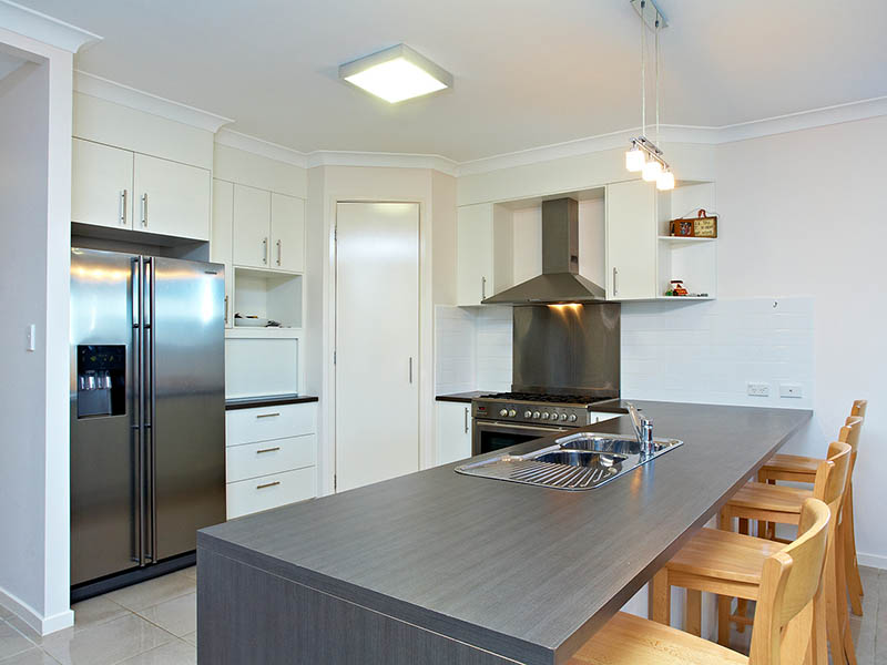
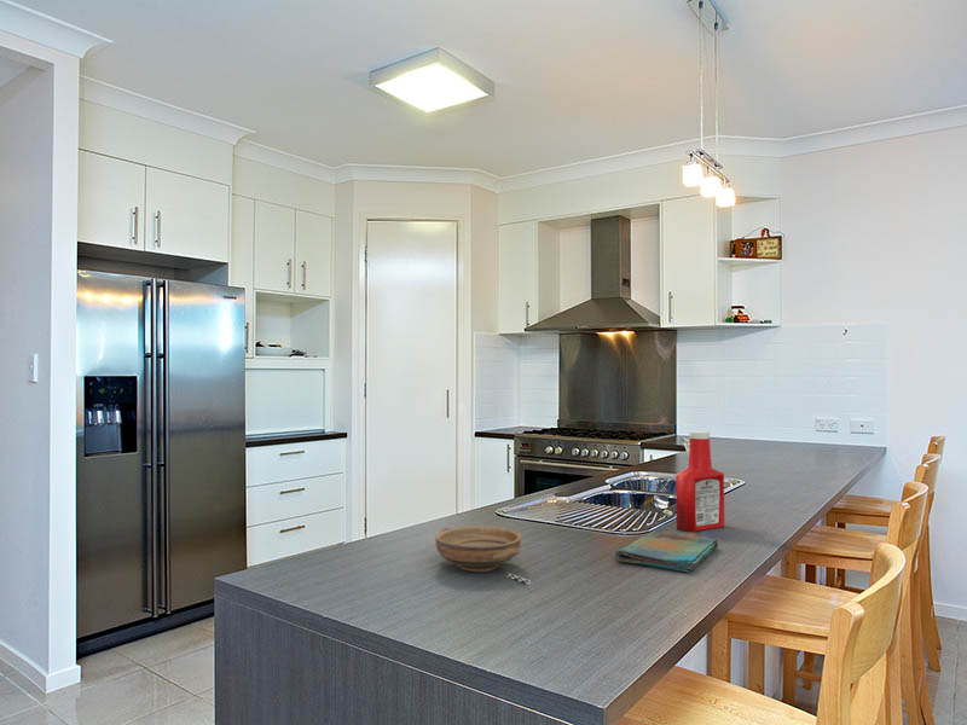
+ soap bottle (700, 478)
+ dish towel (667, 549)
+ bowl (484, 552)
